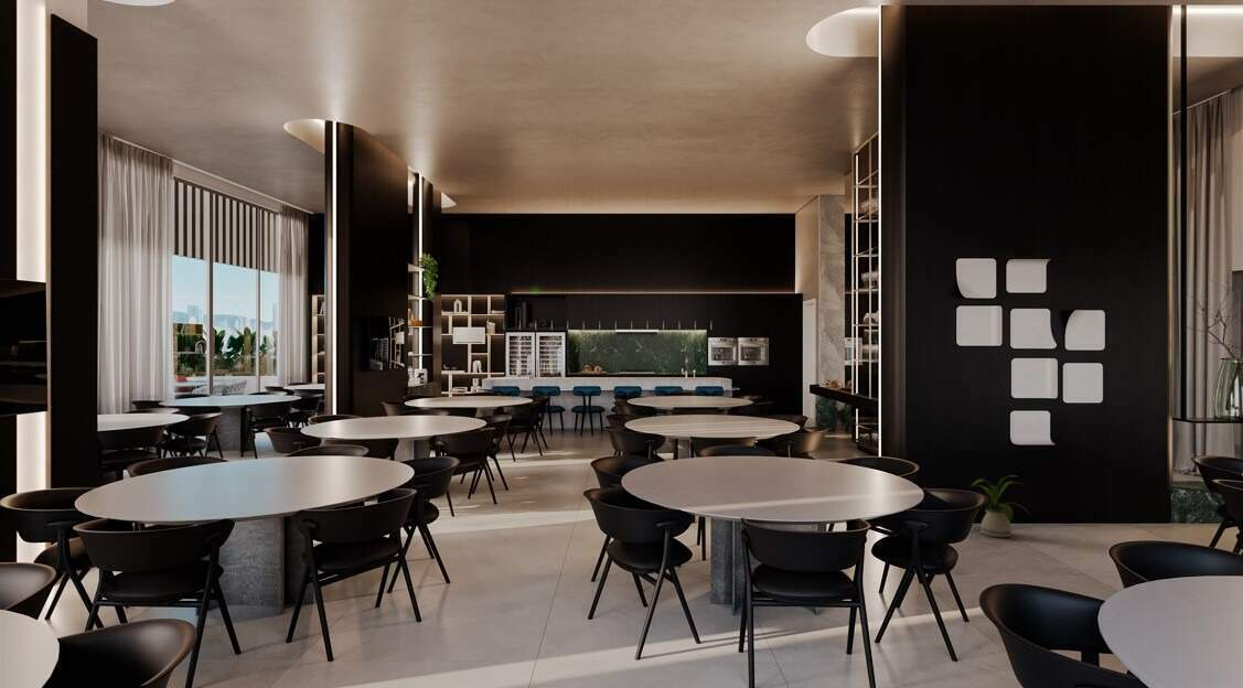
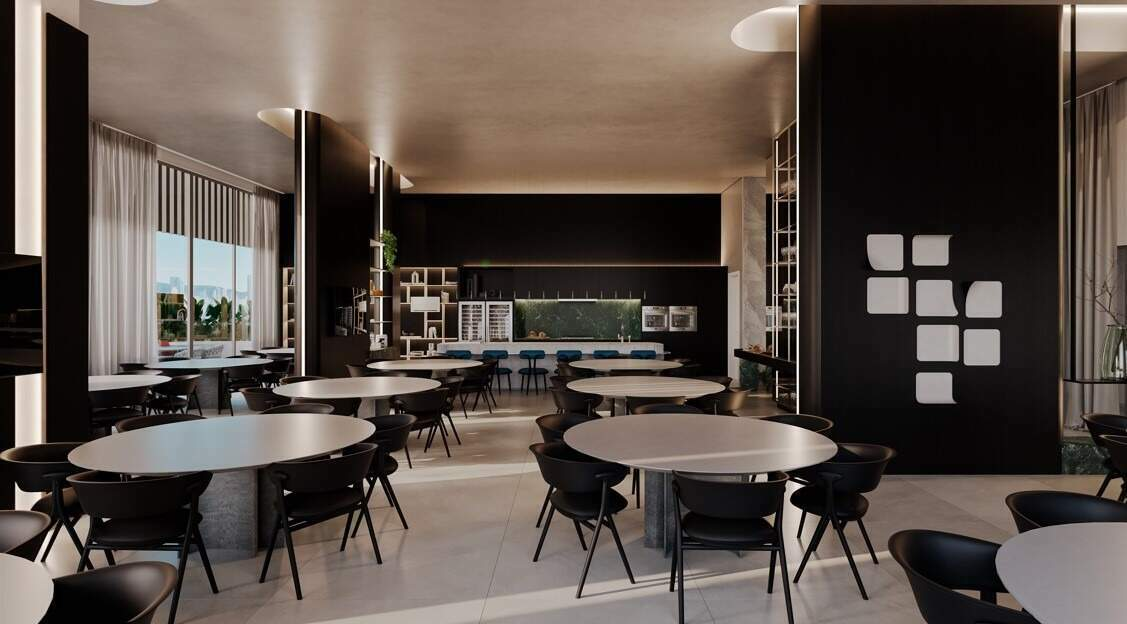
- house plant (995, 502)
